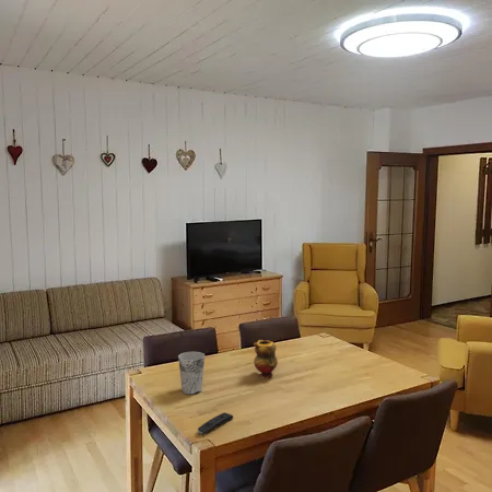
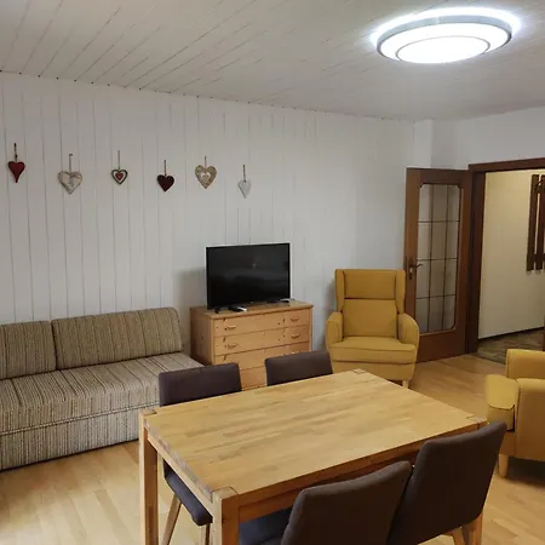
- teapot (266, 355)
- remote control (214, 423)
- cup (191, 373)
